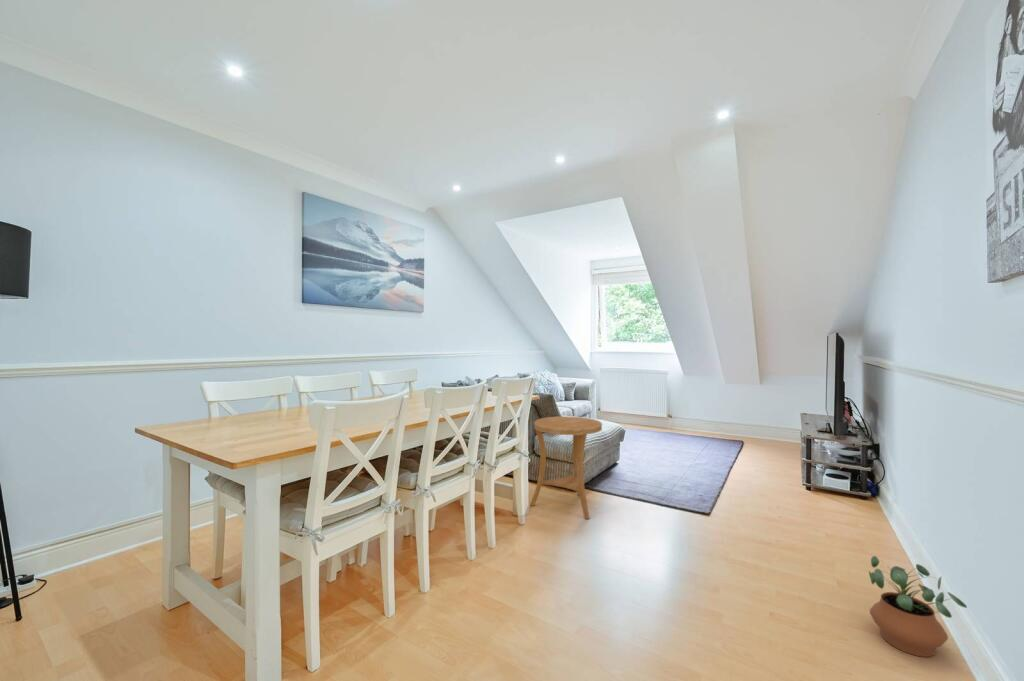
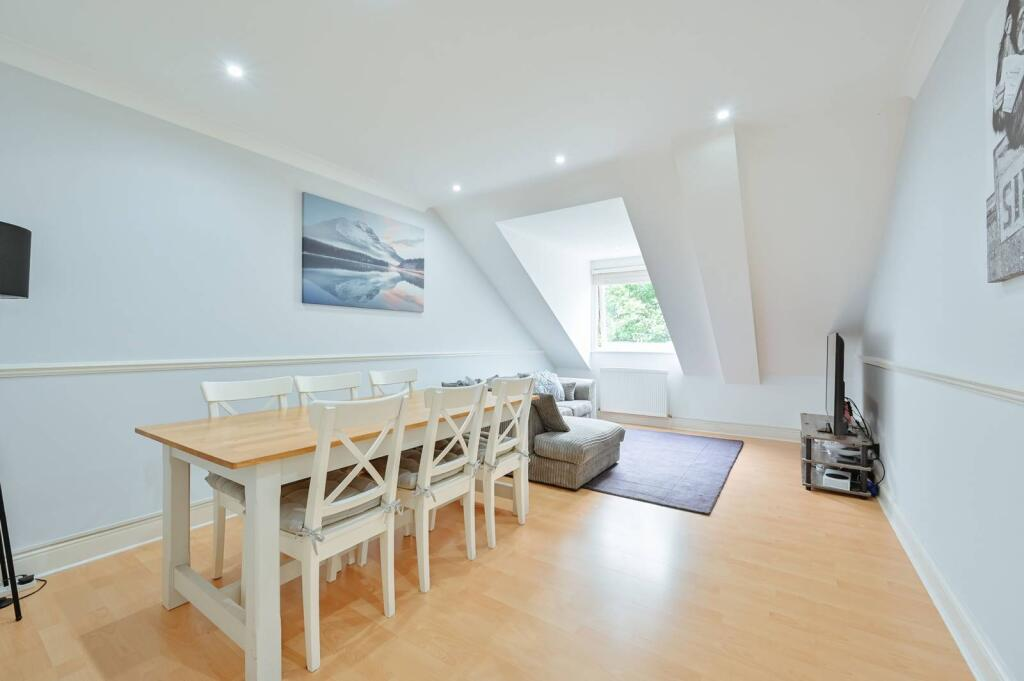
- side table (573, 463)
- potted plant (916, 606)
